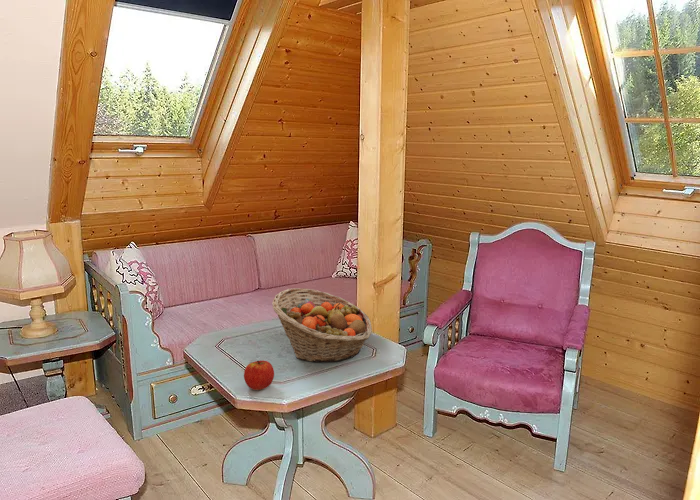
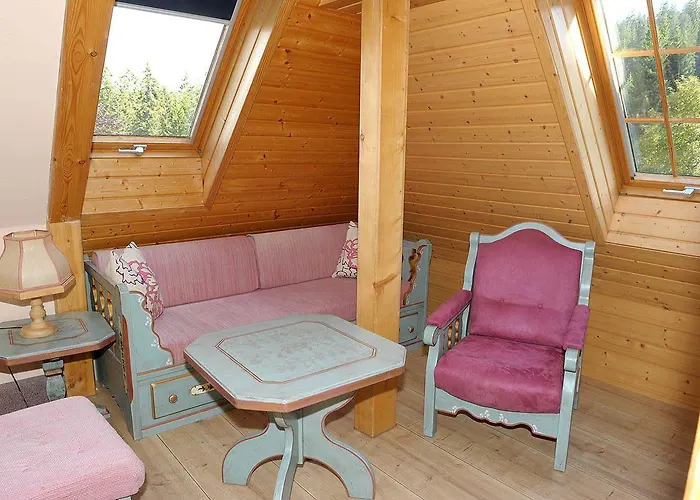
- apple (258, 373)
- fruit basket (323, 321)
